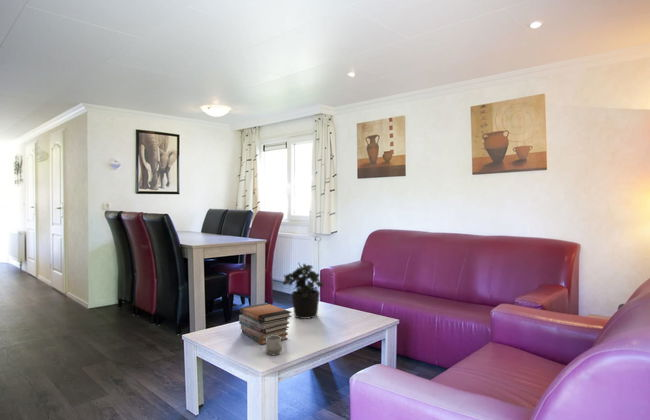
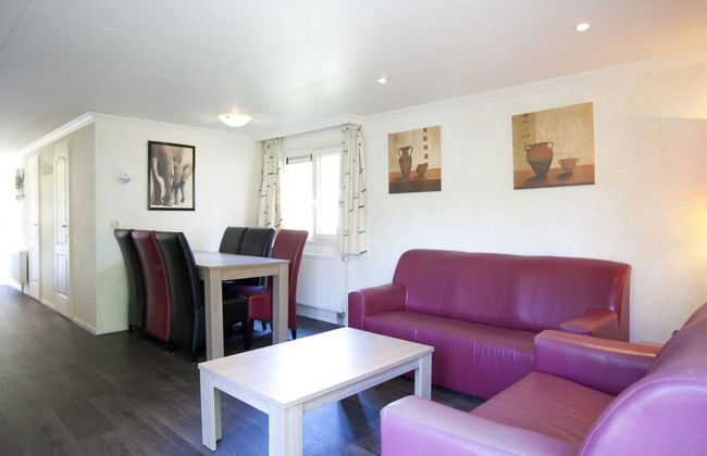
- book stack (264, 322)
- cup (275, 345)
- potted plant (303, 288)
